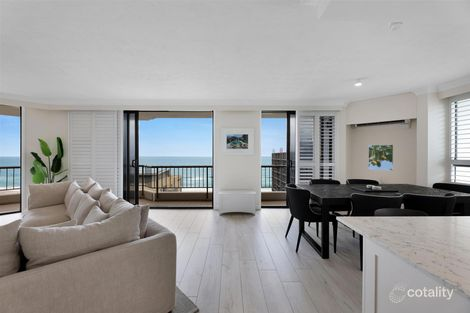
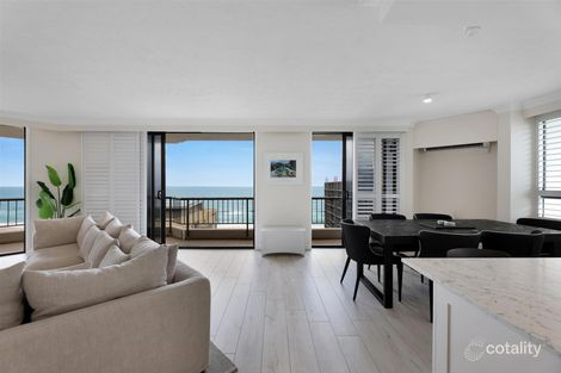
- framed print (380, 157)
